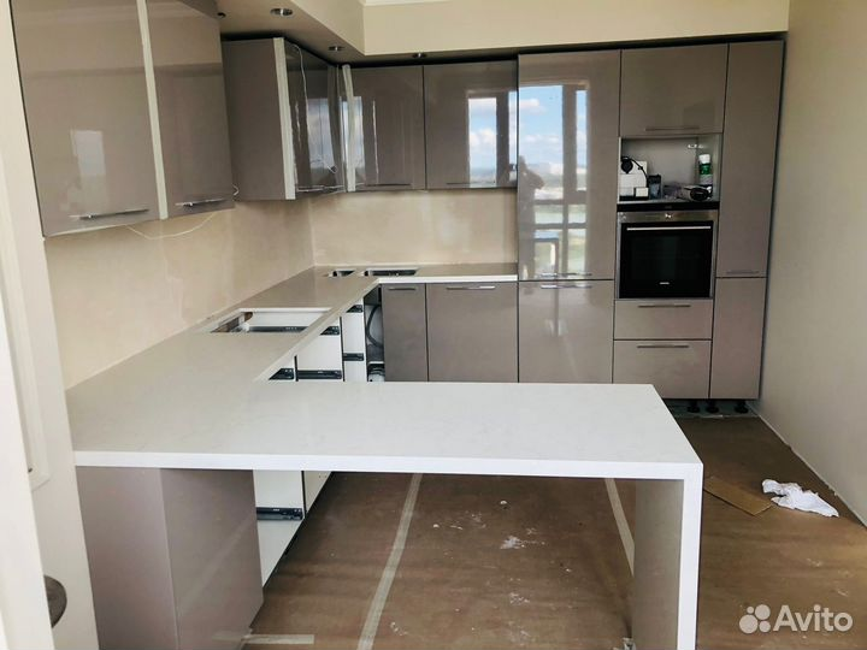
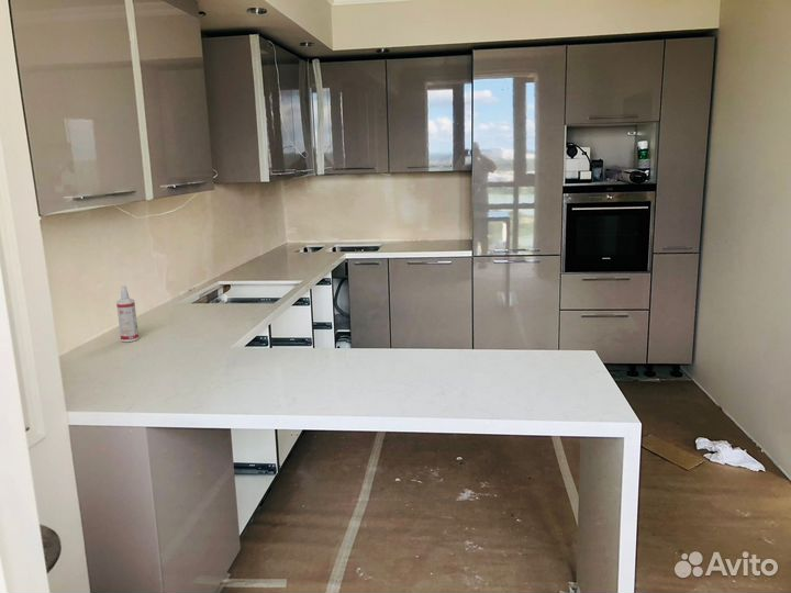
+ spray bottle (126, 313)
